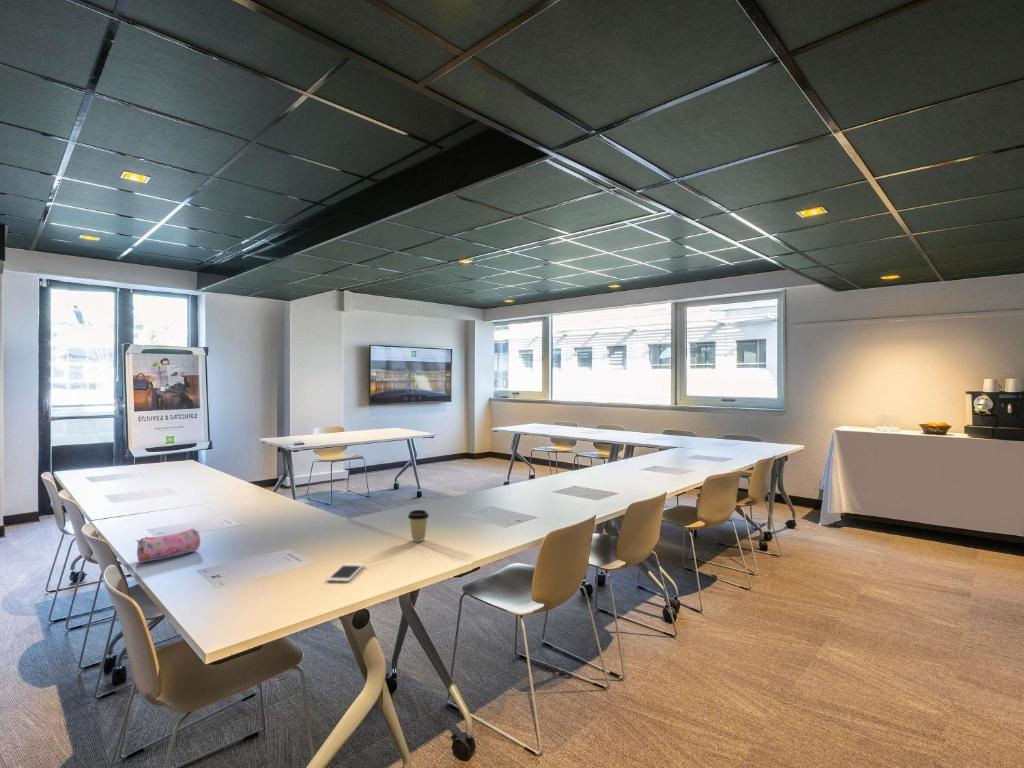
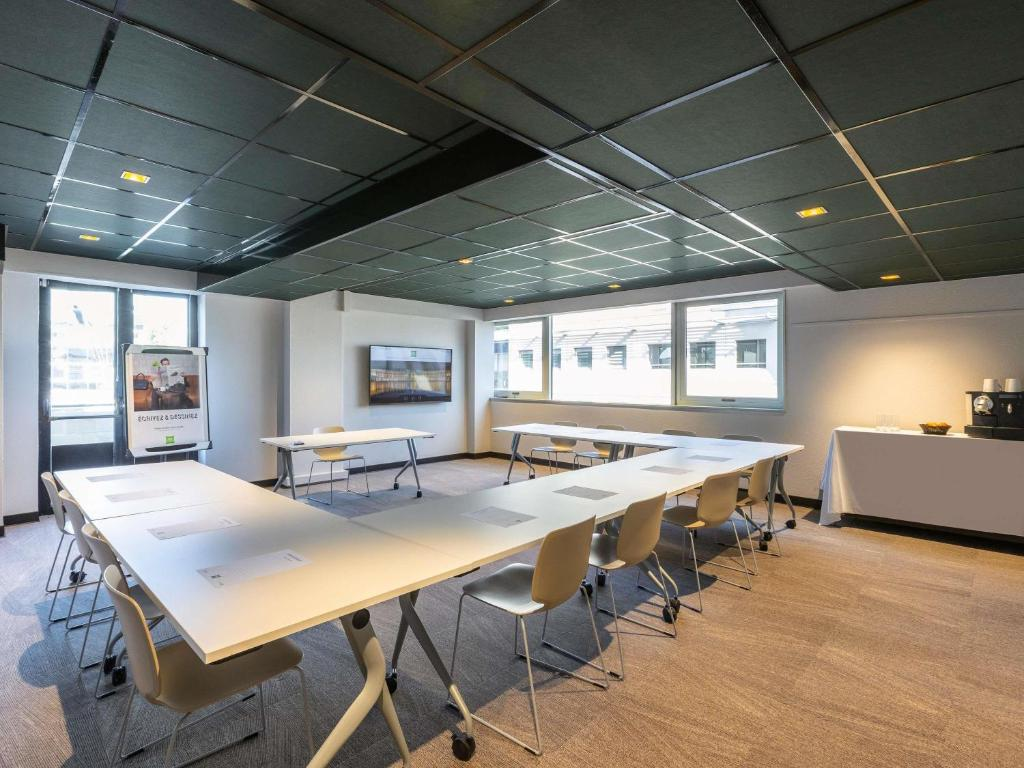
- coffee cup (418, 525)
- pencil case (168, 544)
- cell phone (346, 572)
